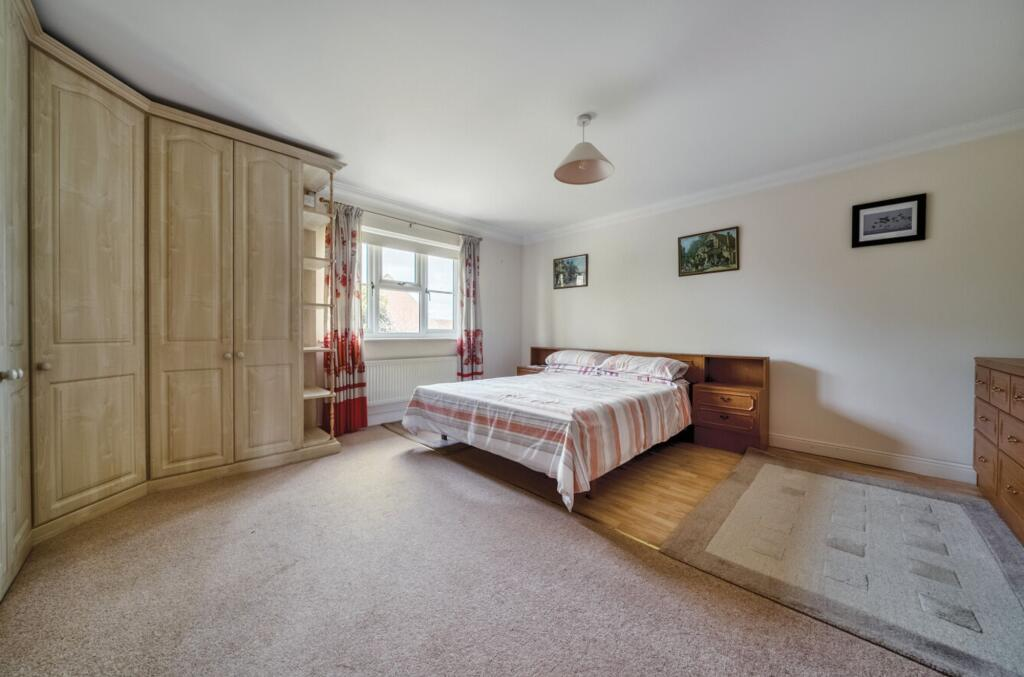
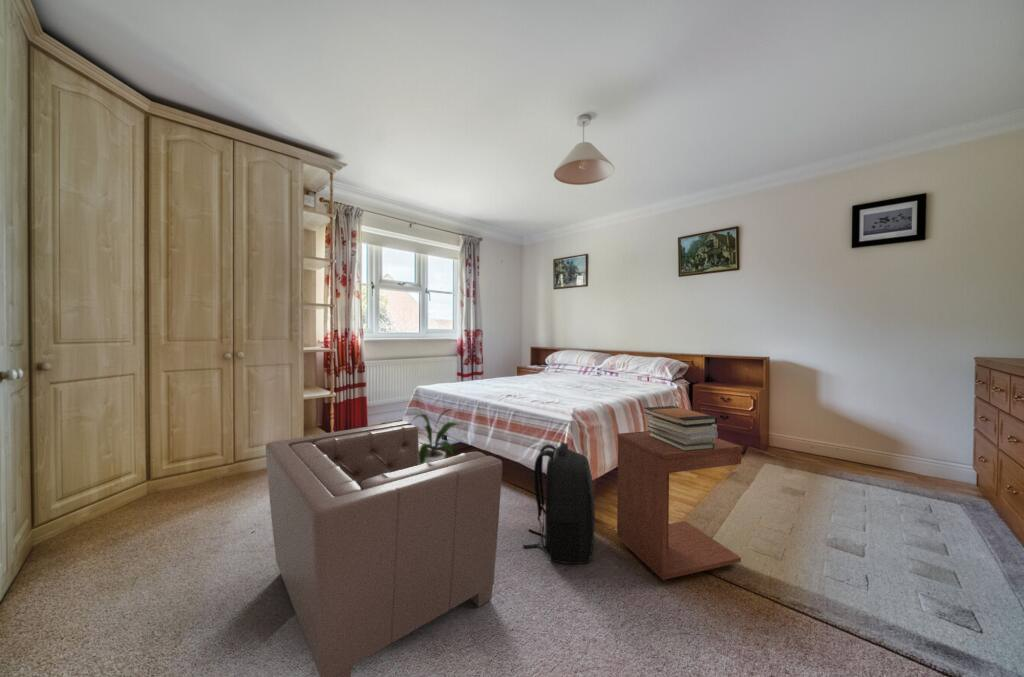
+ backpack (559, 493)
+ book stack (679, 426)
+ armchair (376, 518)
+ house plant (435, 442)
+ side table (668, 497)
